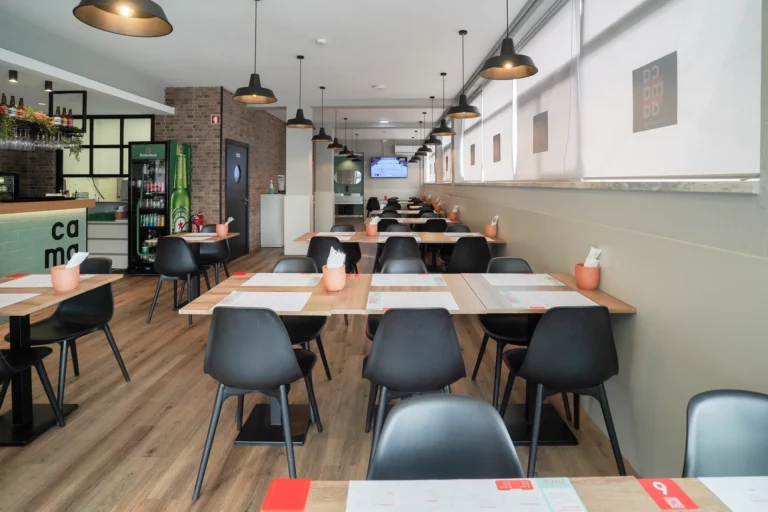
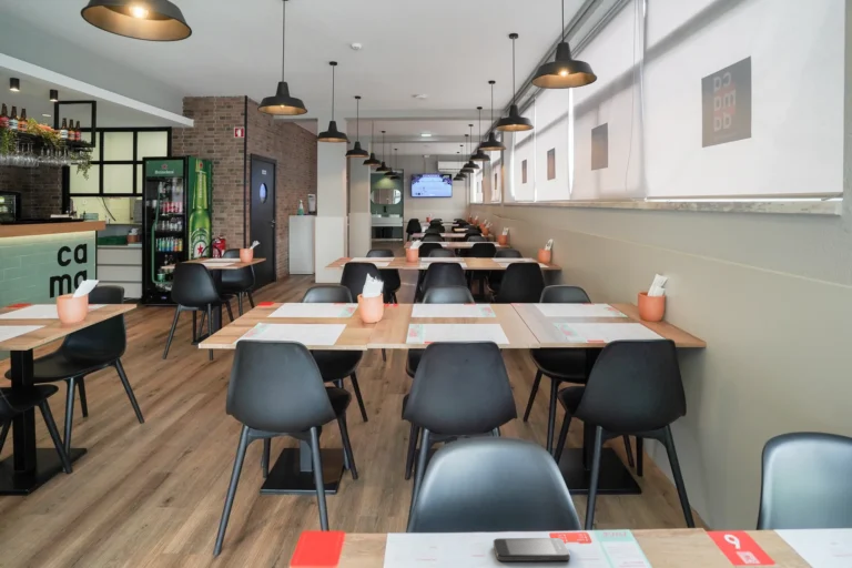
+ smartphone (530, 549)
